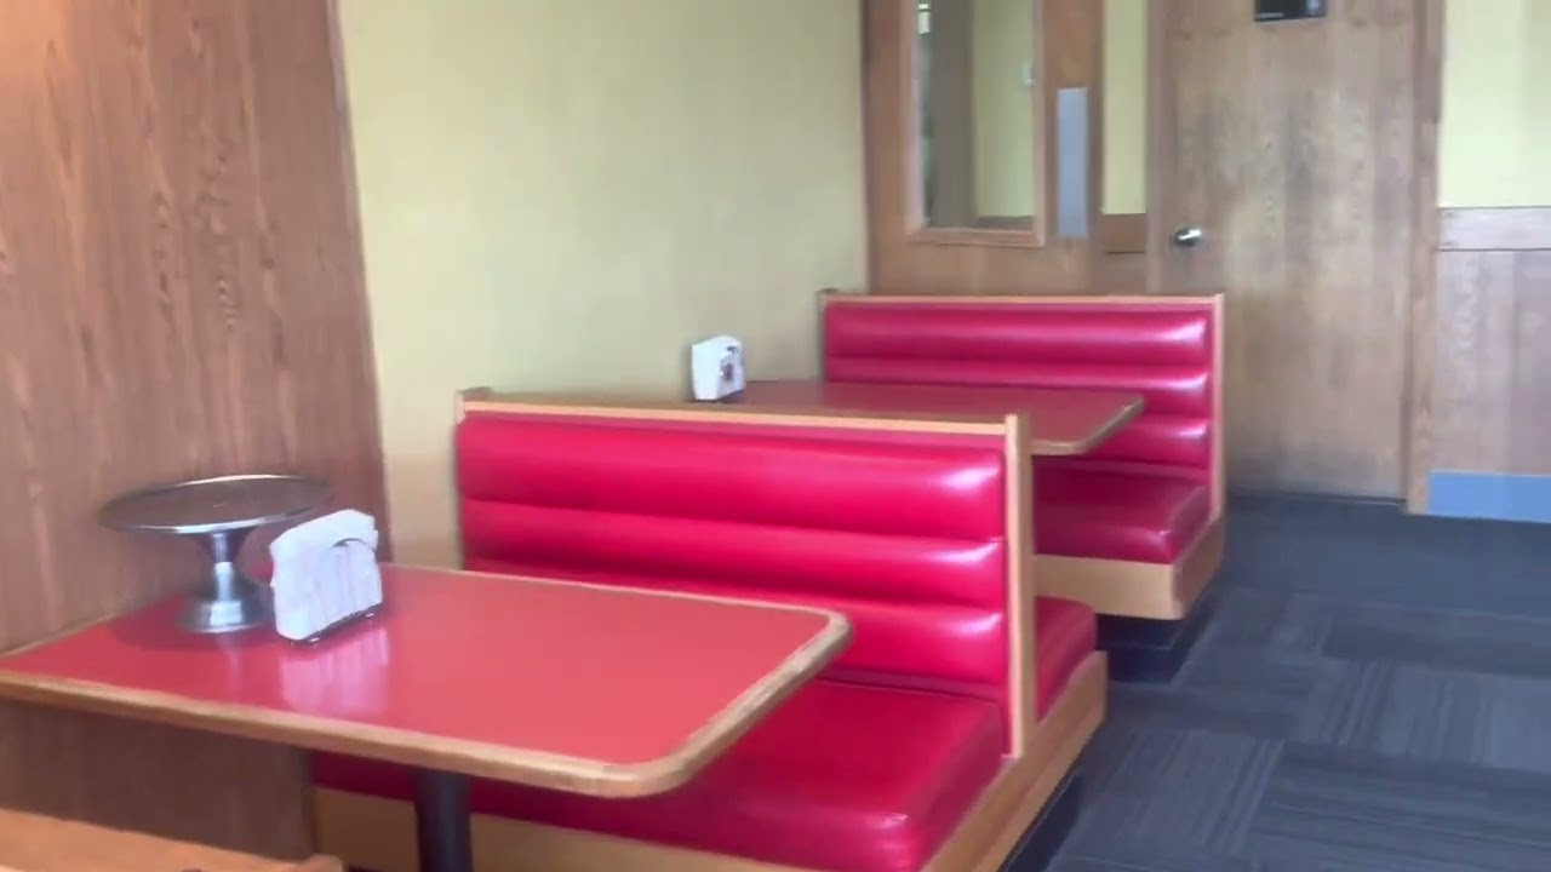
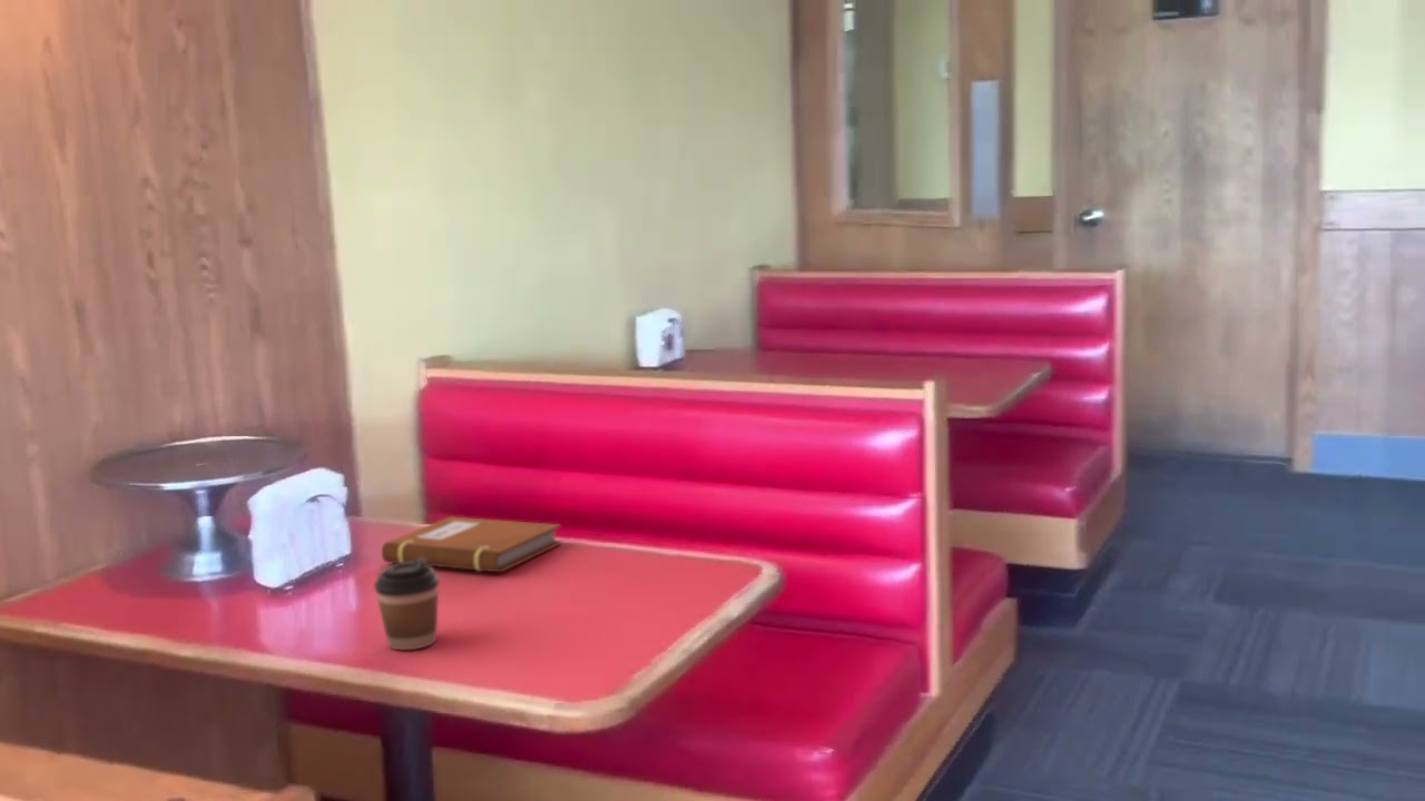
+ coffee cup (409, 602)
+ notebook (469, 543)
